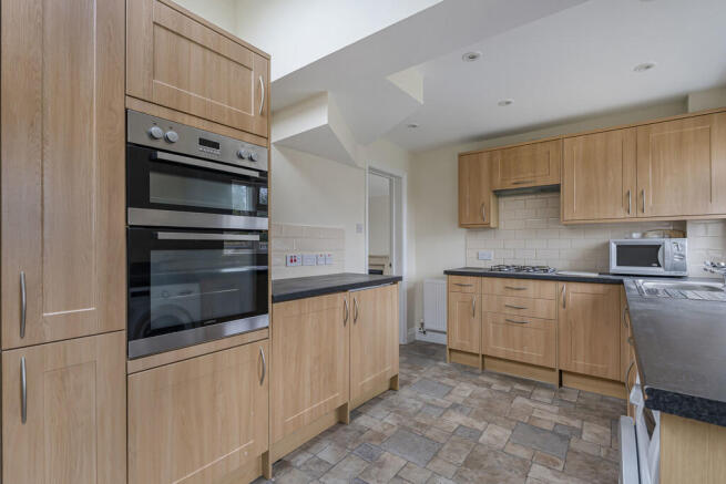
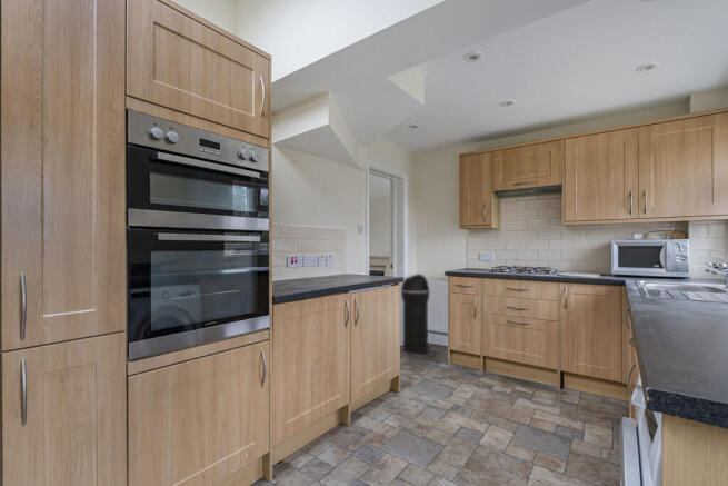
+ trash can (416, 311)
